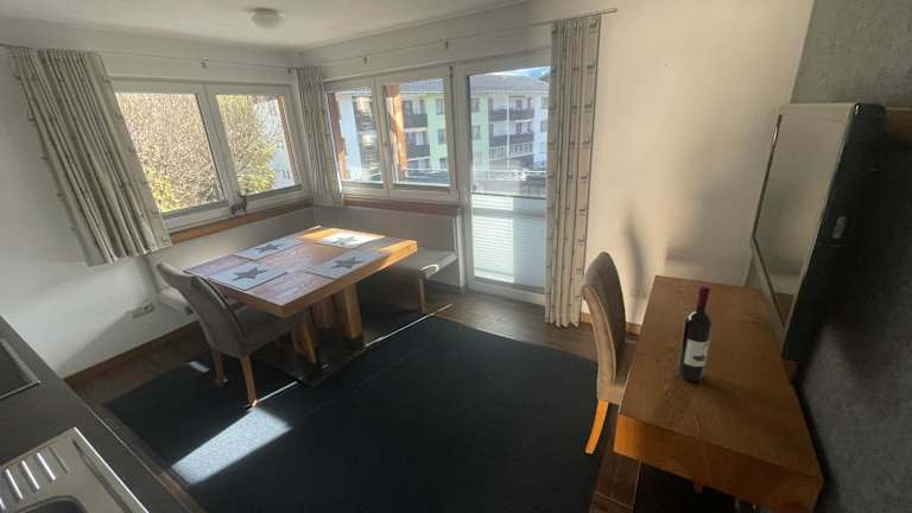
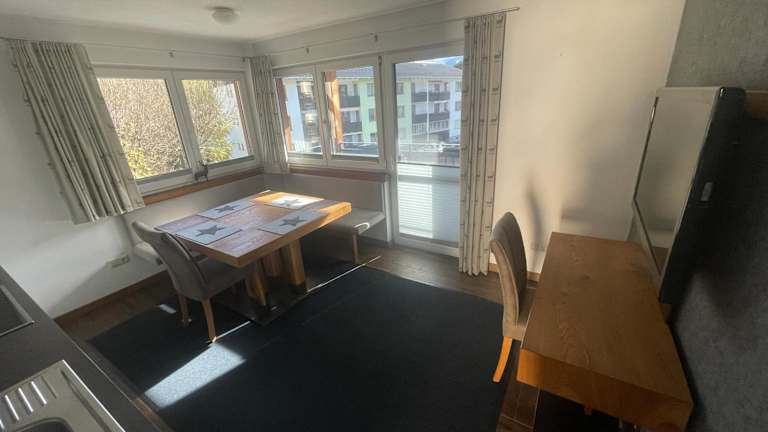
- wine bottle (696, 332)
